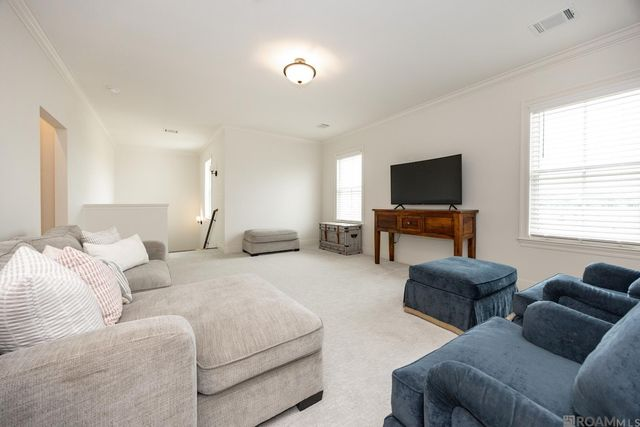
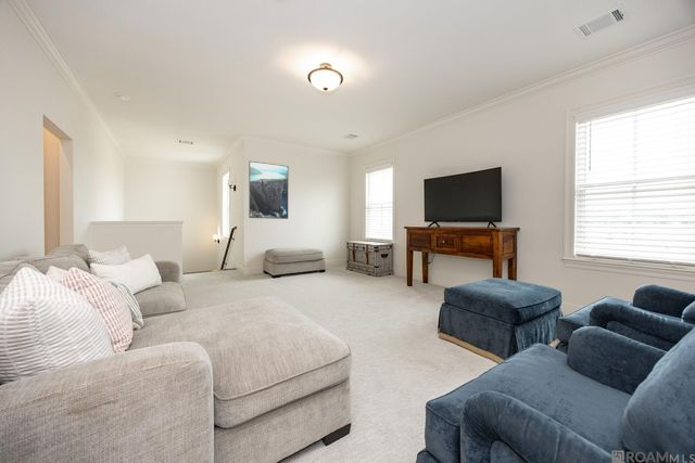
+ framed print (269, 191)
